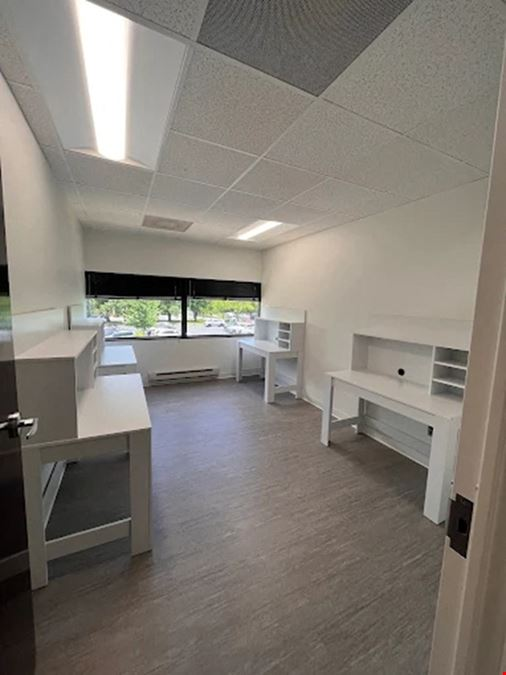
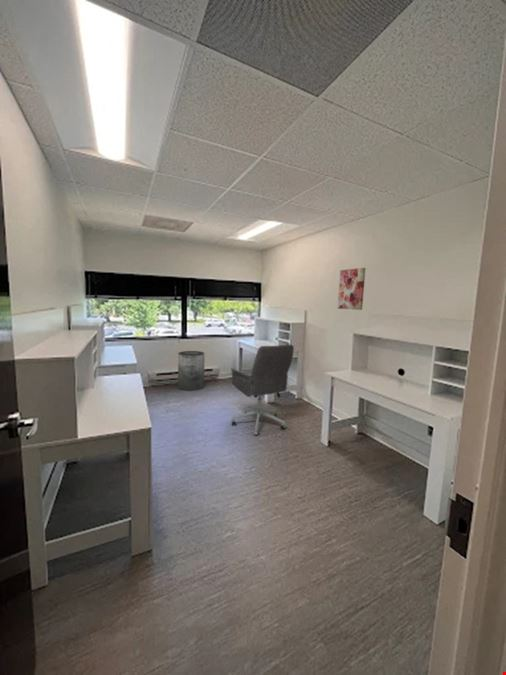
+ office chair (261, 383)
+ trash can (191, 369)
+ wall art (350, 289)
